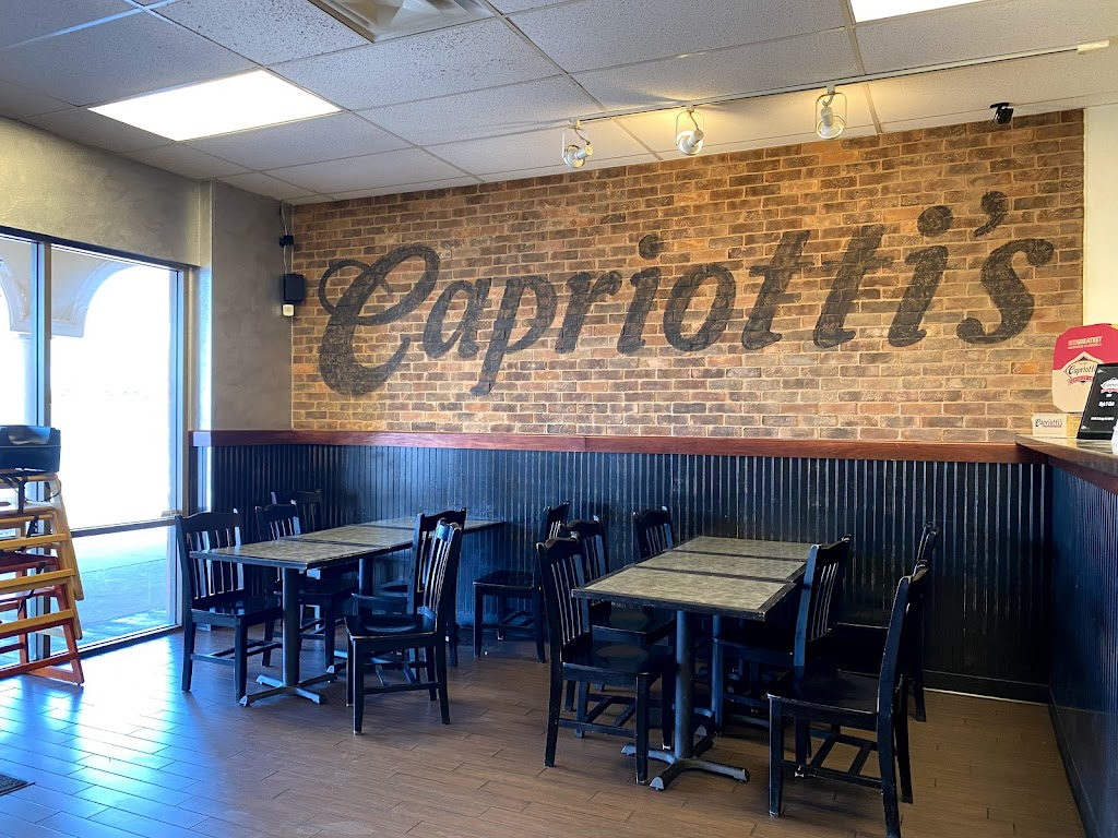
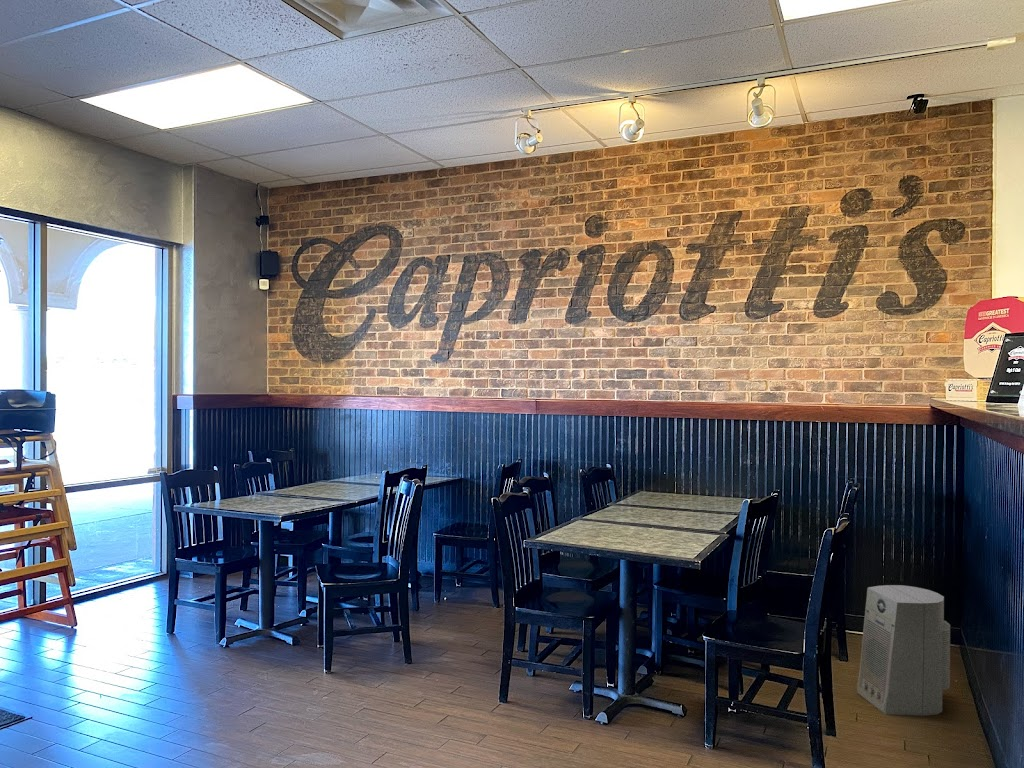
+ fan (907, 647)
